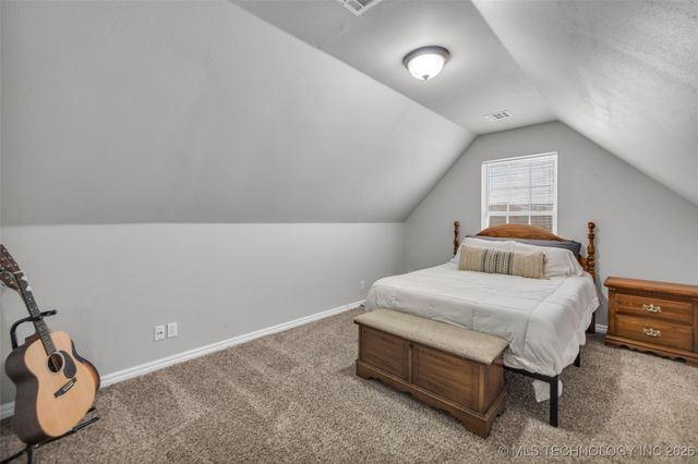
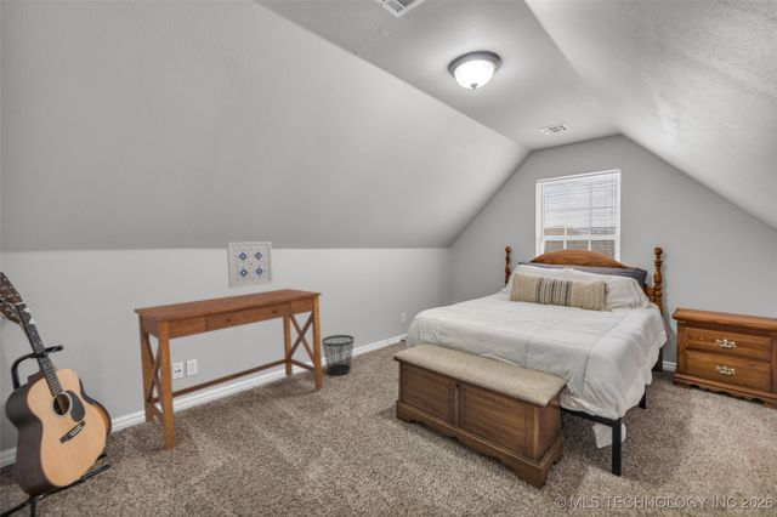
+ wastebasket (338, 354)
+ wall art (250, 263)
+ desk (244, 370)
